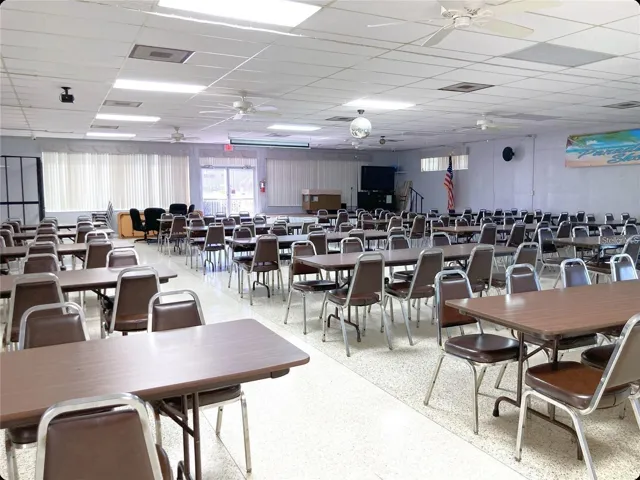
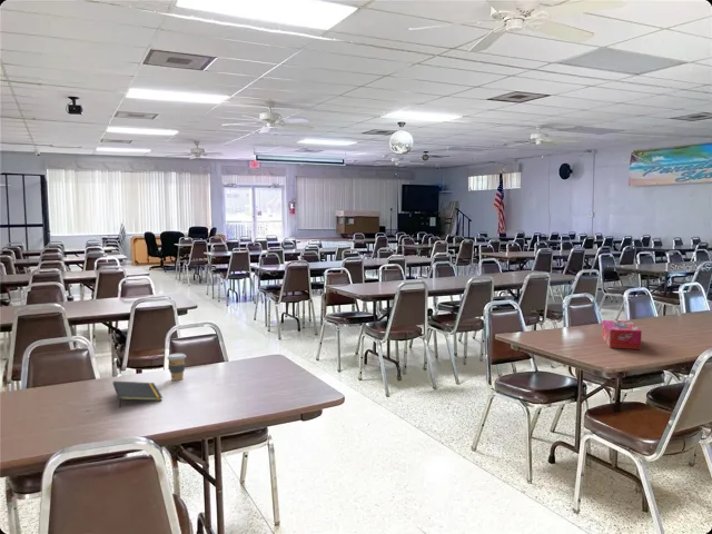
+ coffee cup (177, 366)
+ tissue box (620, 334)
+ notepad (137, 390)
